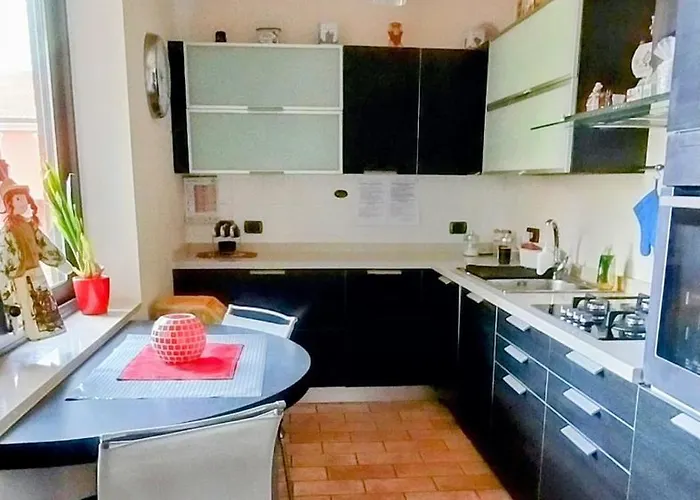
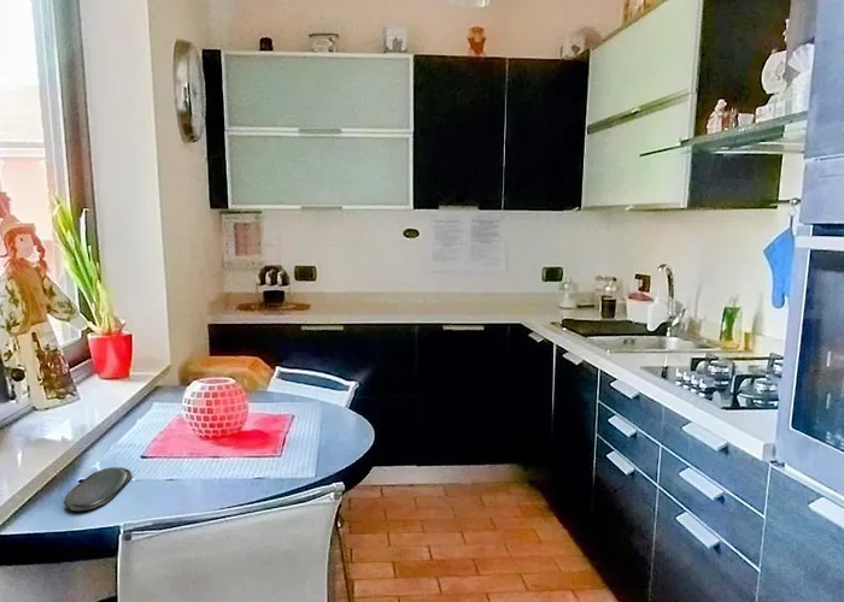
+ oval tray (99, 486)
